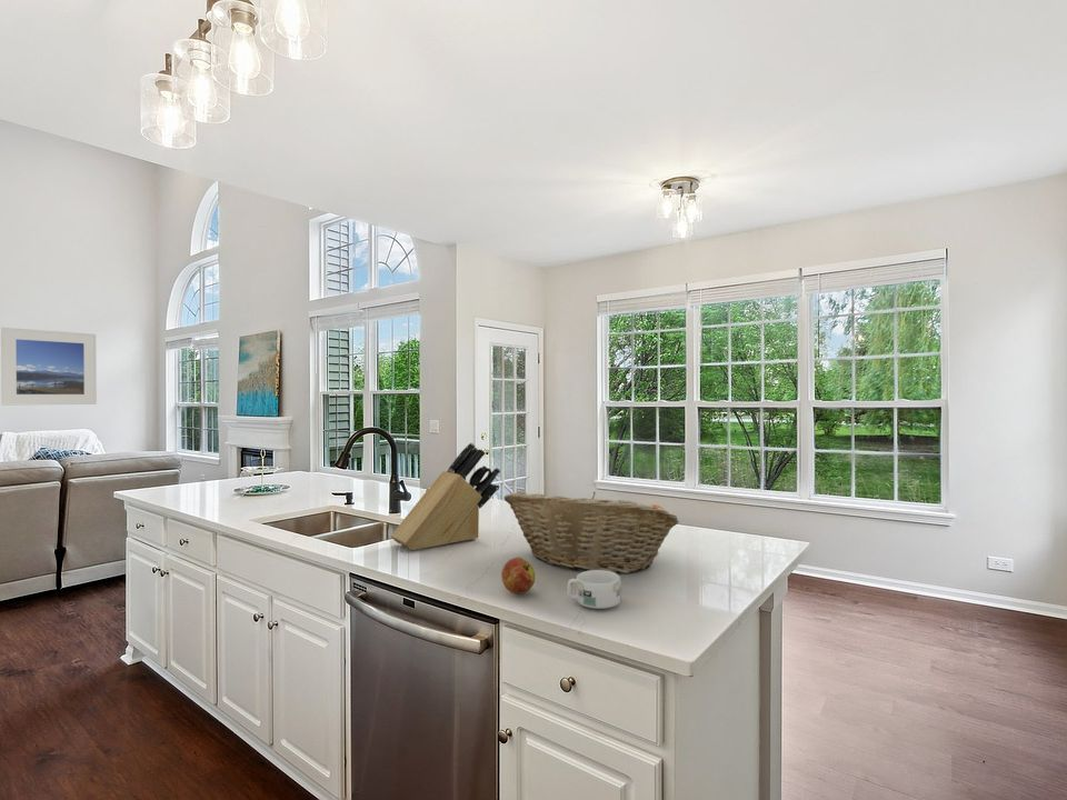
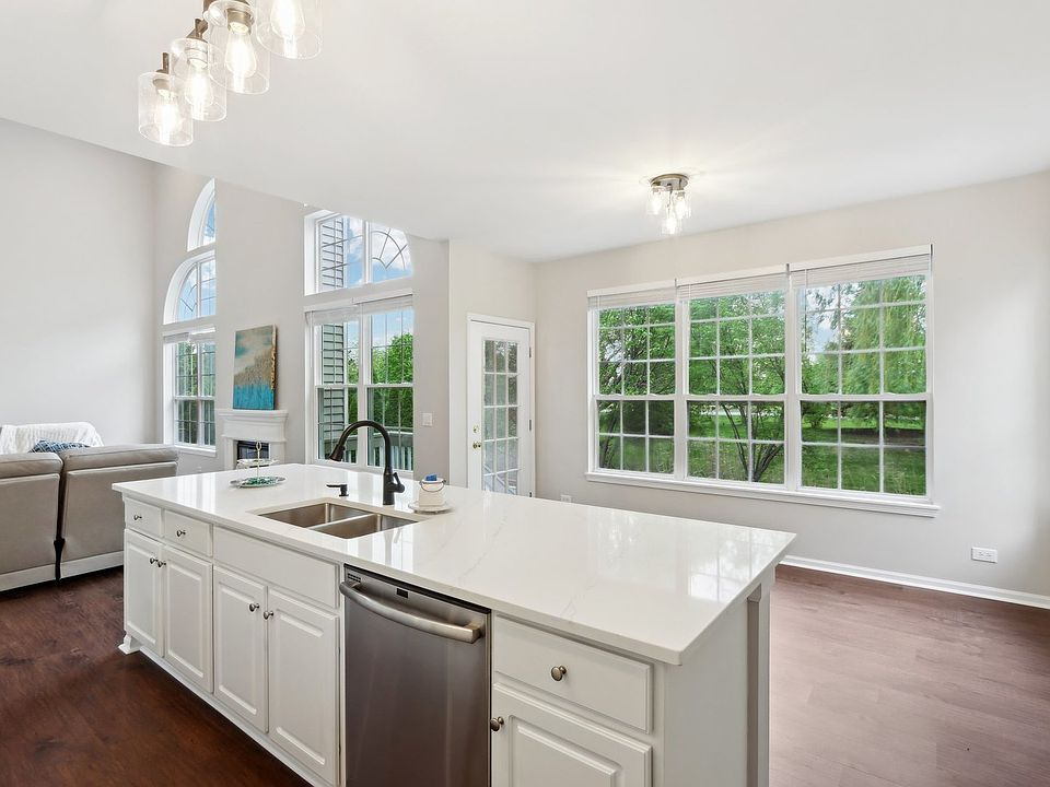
- knife block (448, 492)
- apple (518, 574)
- fruit basket (588, 522)
- mug (594, 589)
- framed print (51, 368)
